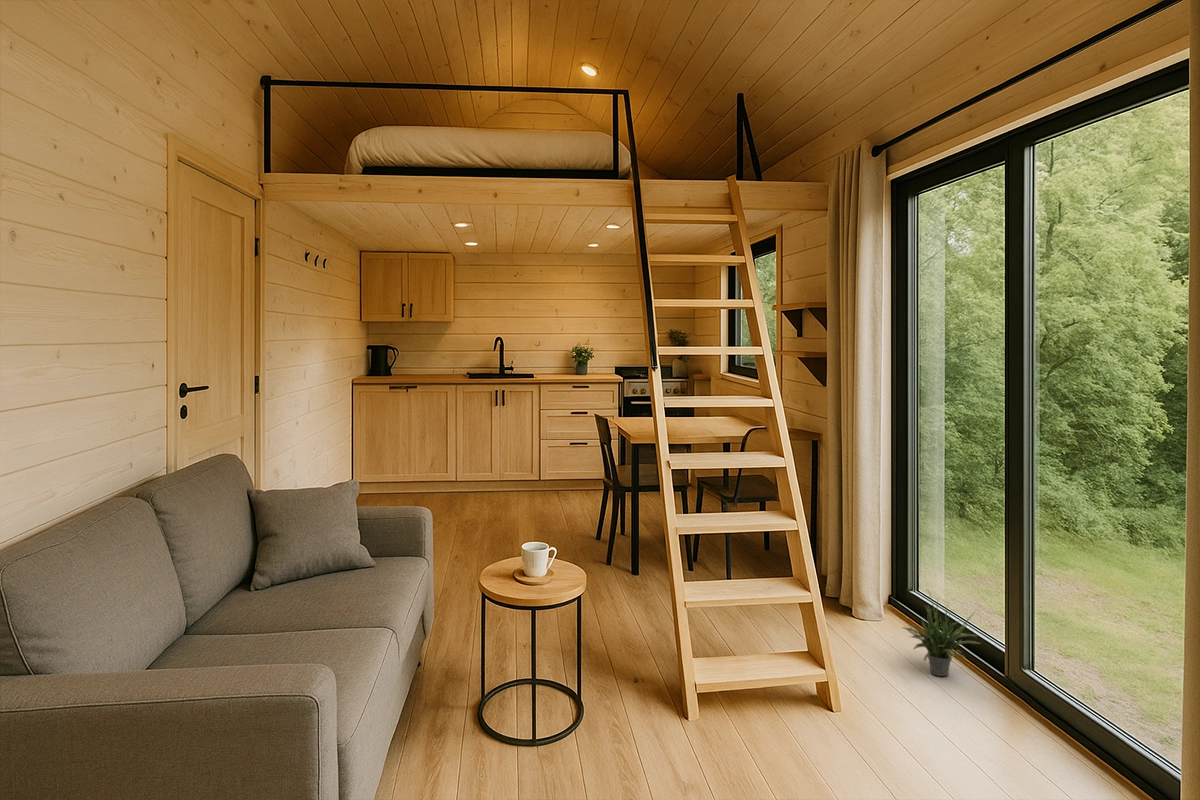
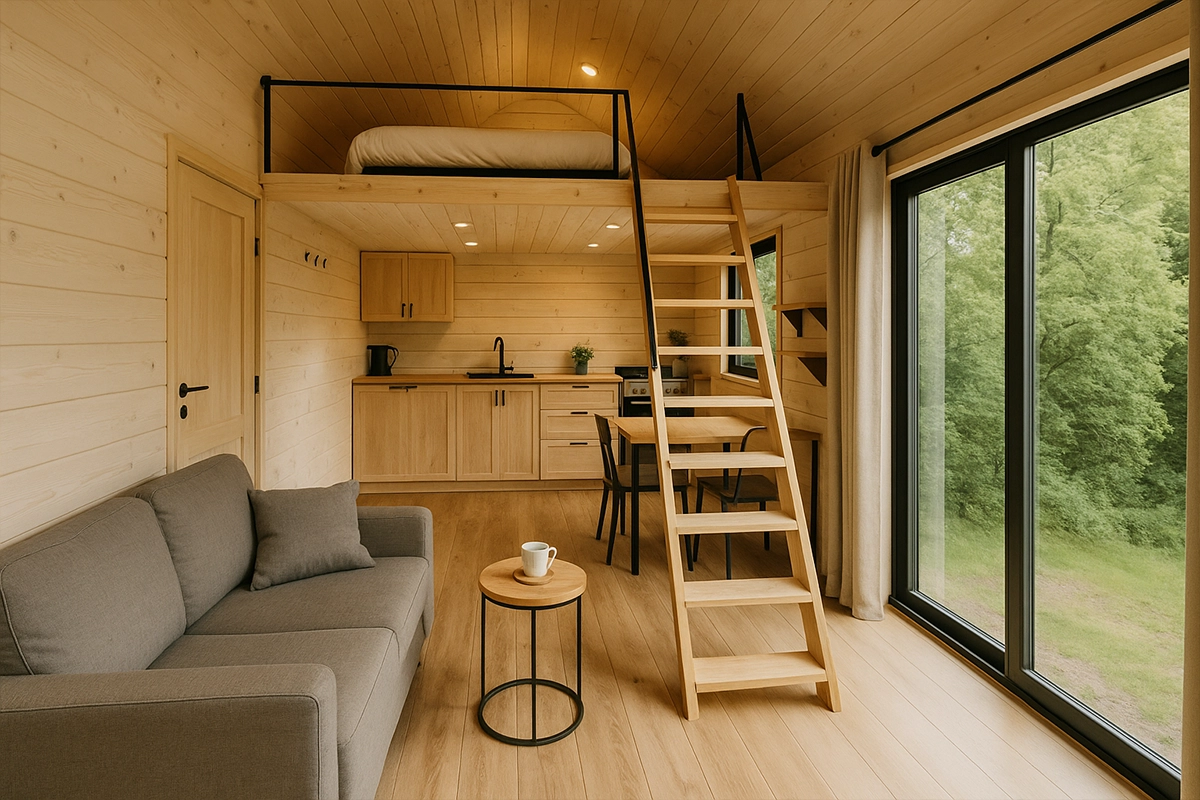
- potted plant (943, 633)
